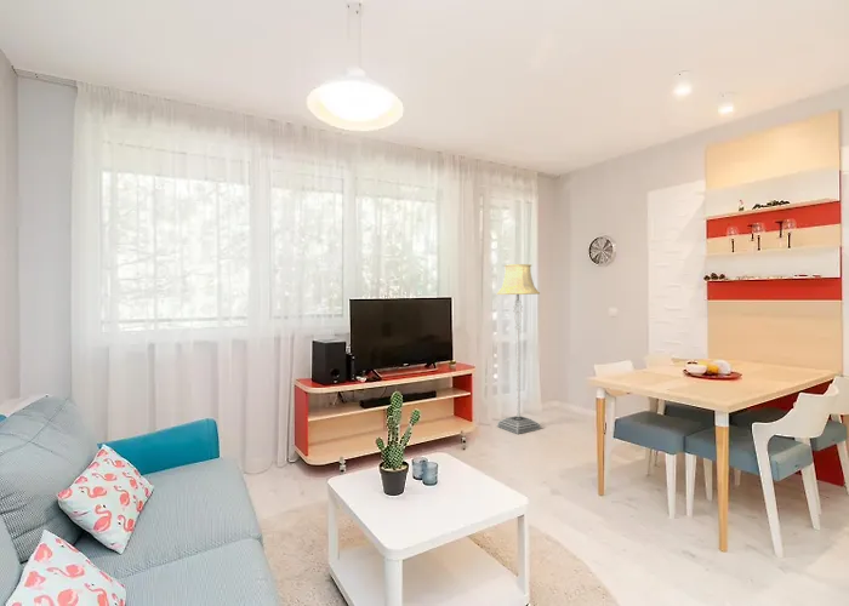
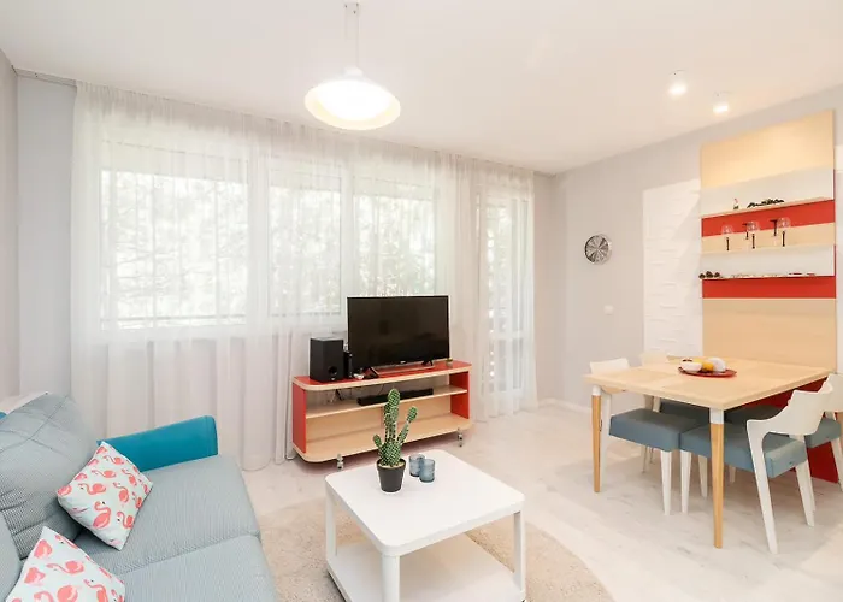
- floor lamp (518, 347)
